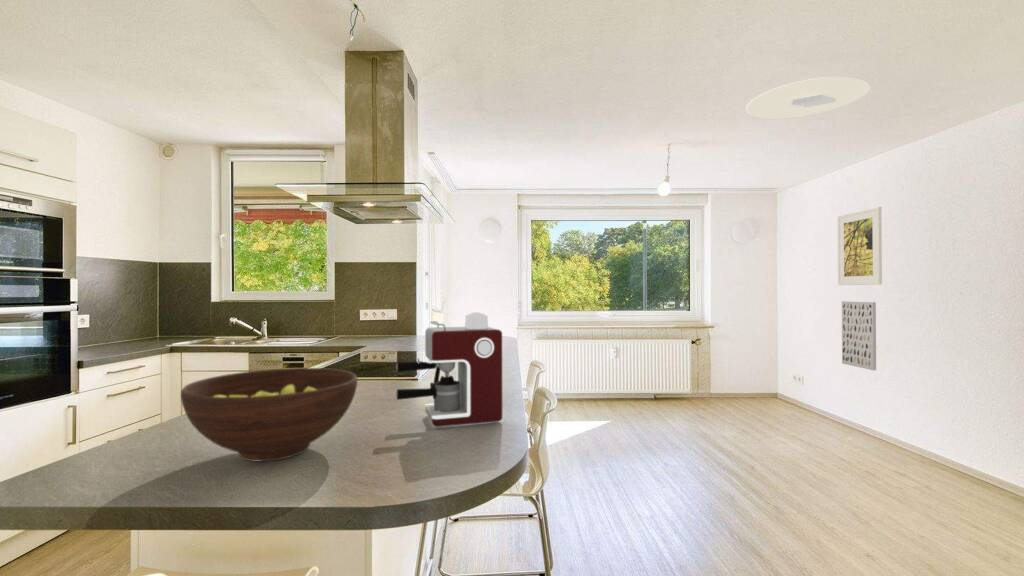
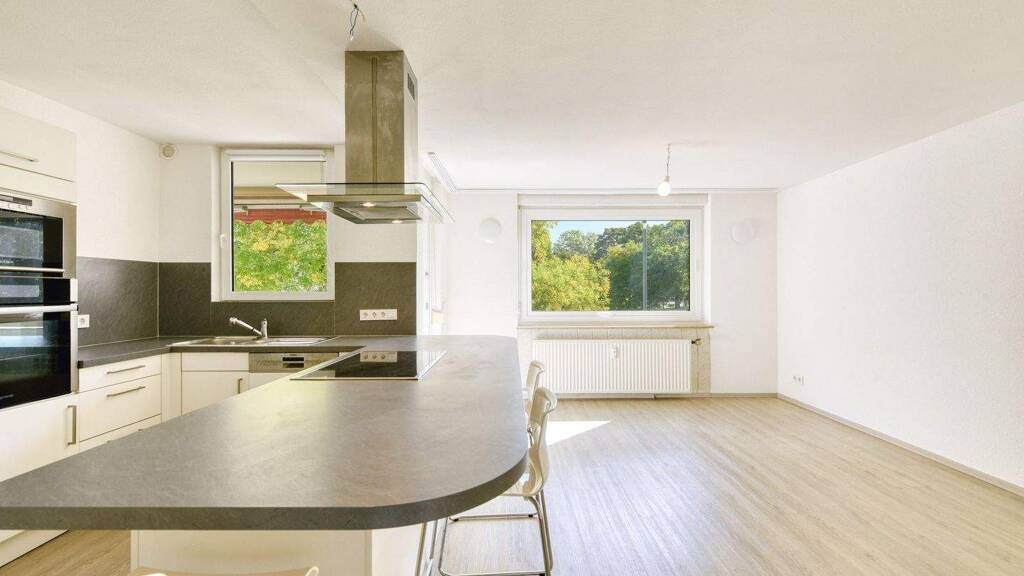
- wall art (858, 334)
- fruit bowl (275, 416)
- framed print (858, 248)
- coffee maker (447, 366)
- ceiling light (804, 95)
